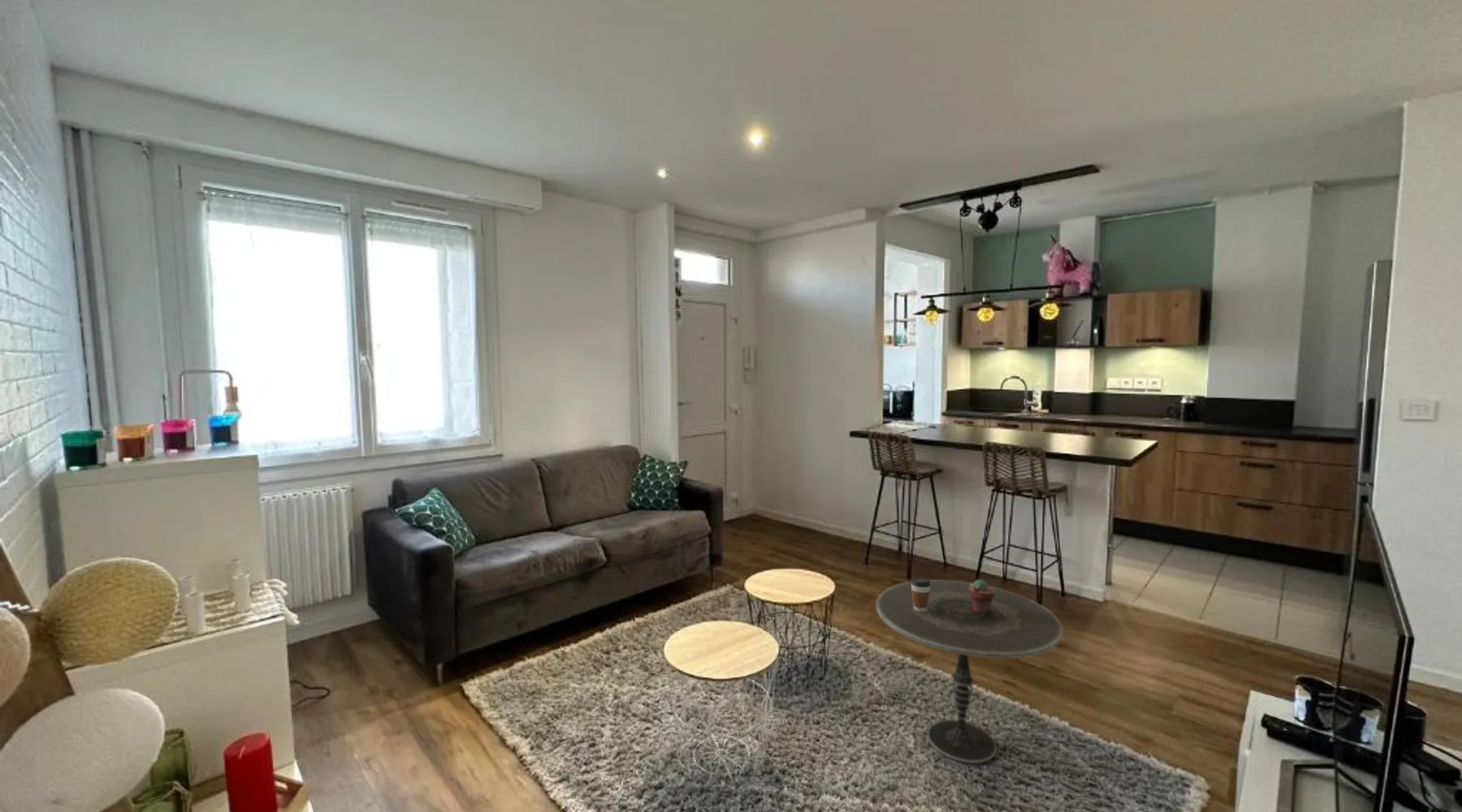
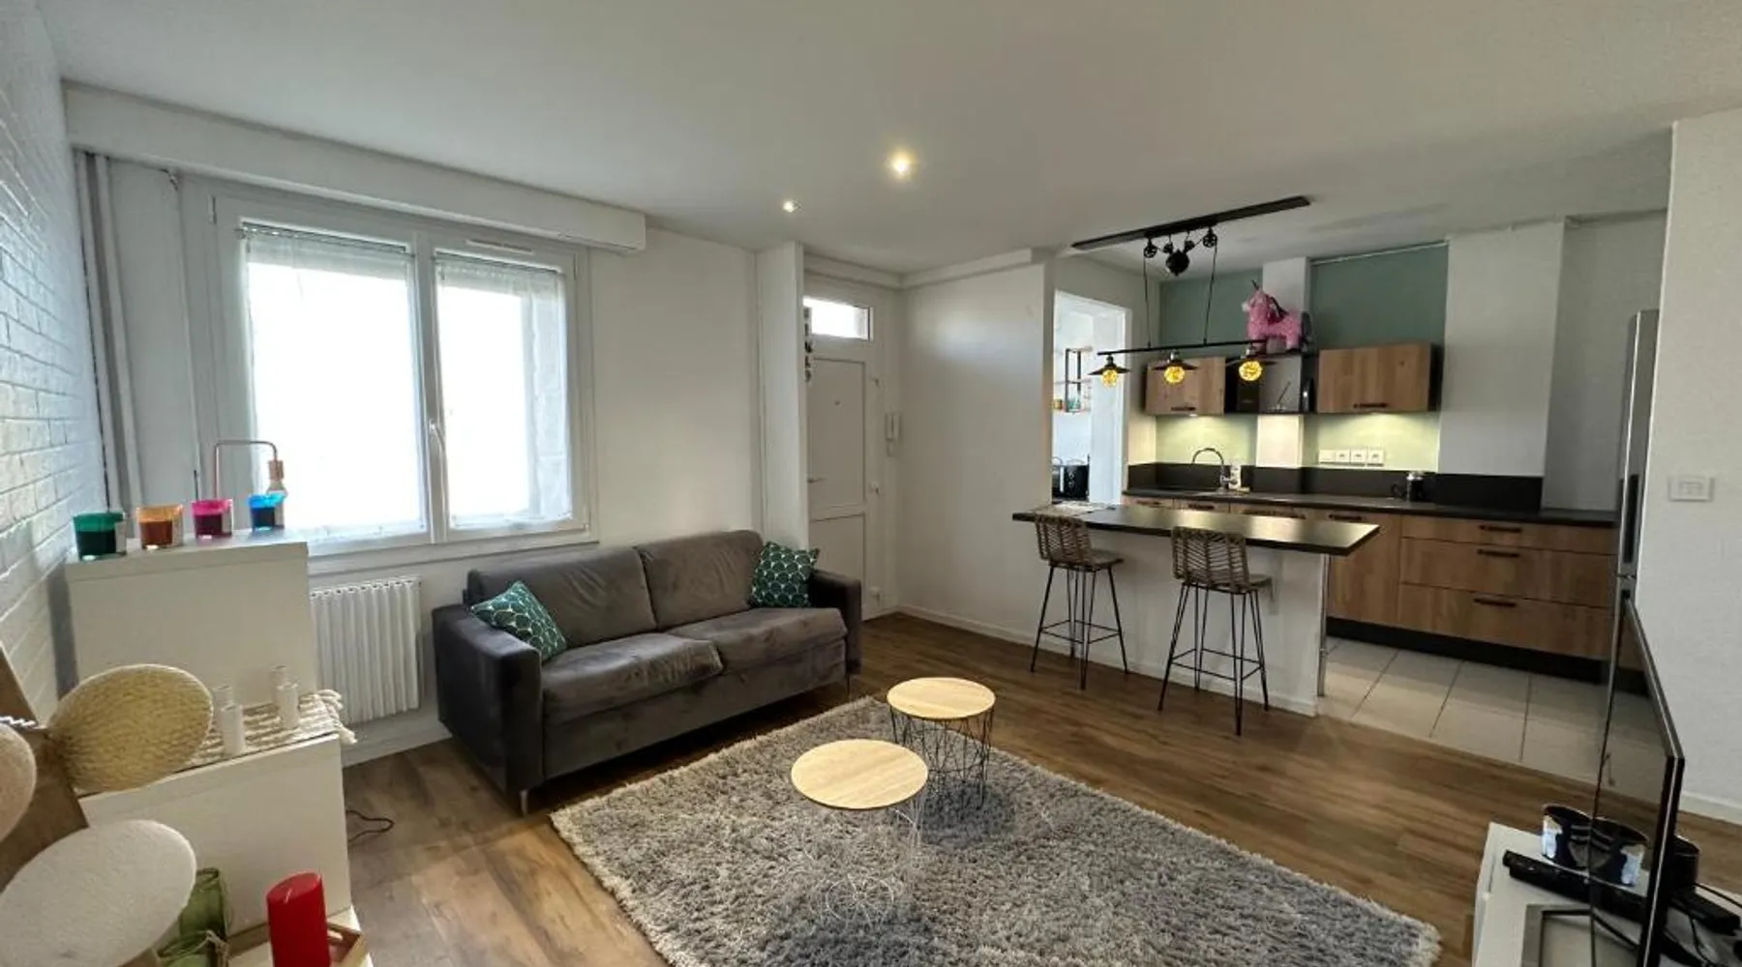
- side table (962, 676)
- potted succulent (981, 594)
- coffee cup (920, 593)
